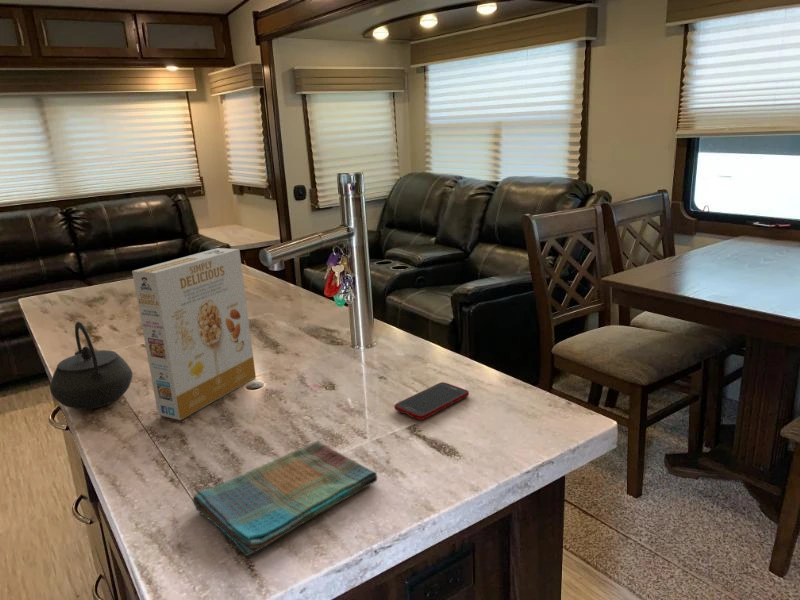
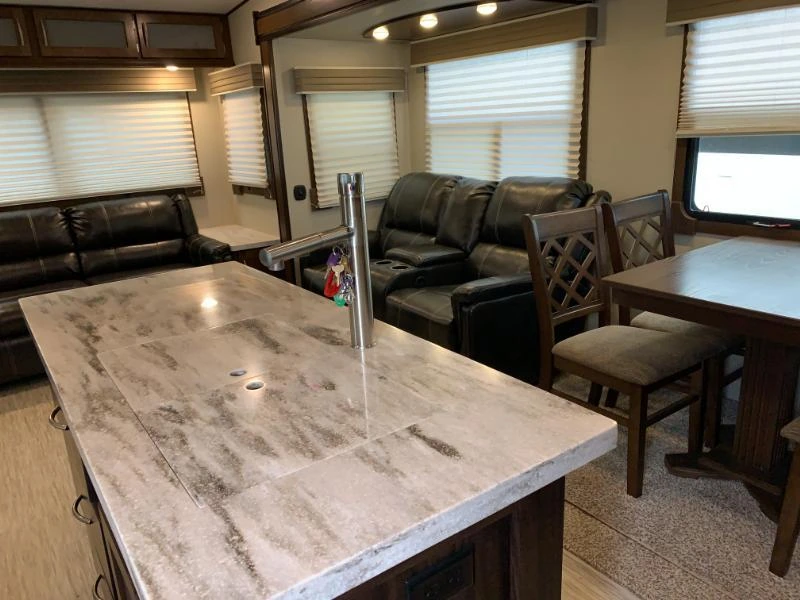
- cereal box (200, 329)
- dish towel (286, 487)
- kettle (87, 360)
- cell phone (432, 400)
